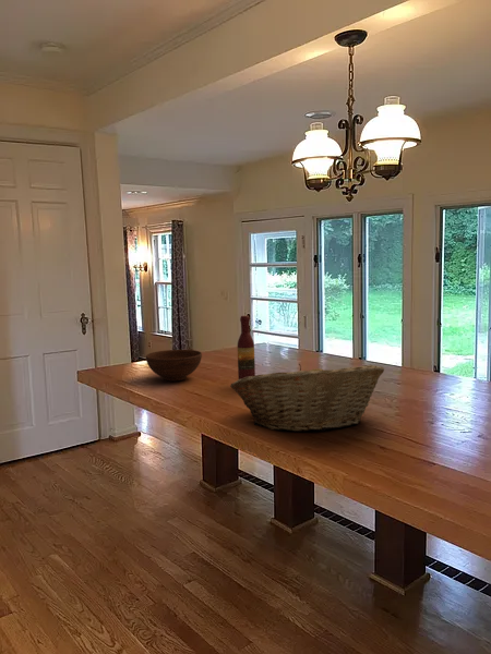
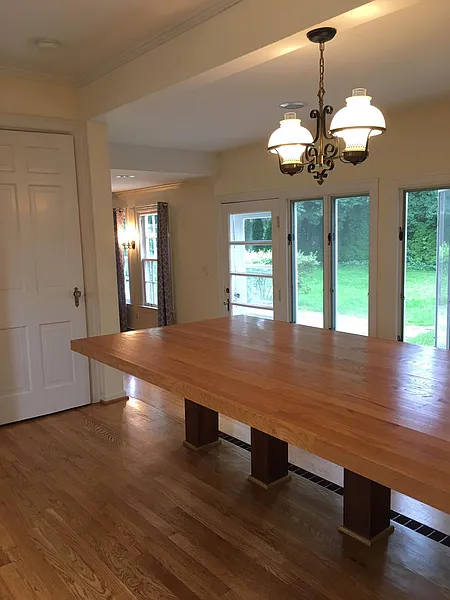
- fruit basket (307, 390)
- bowl (173, 366)
- wine bottle (246, 351)
